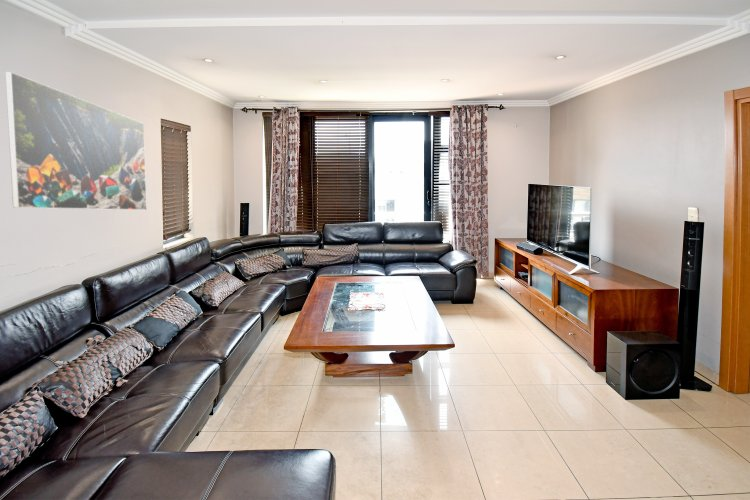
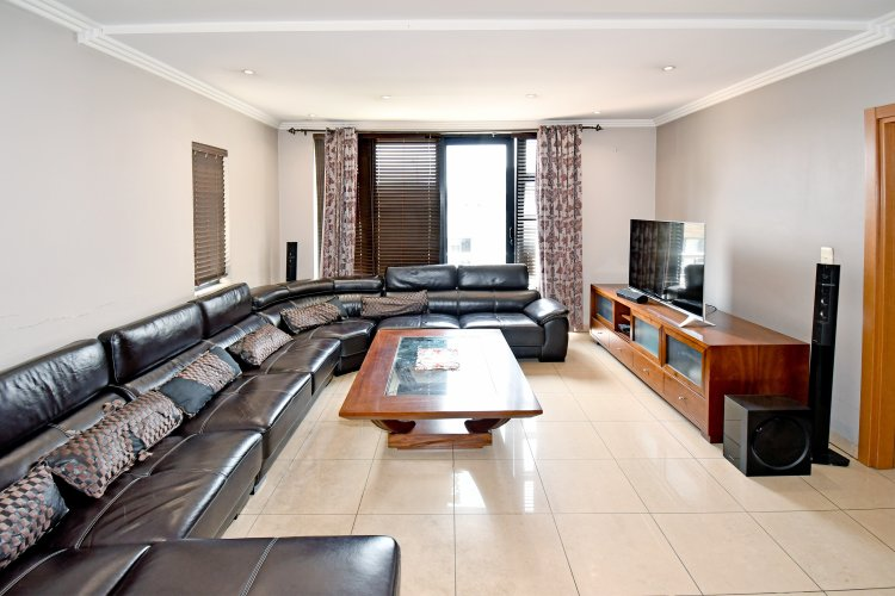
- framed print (91, 156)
